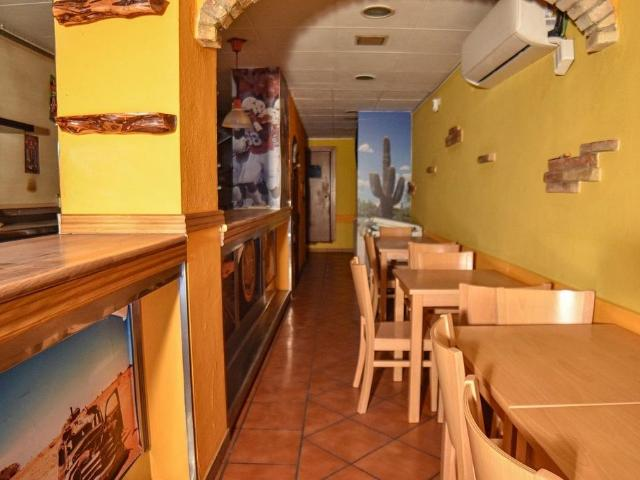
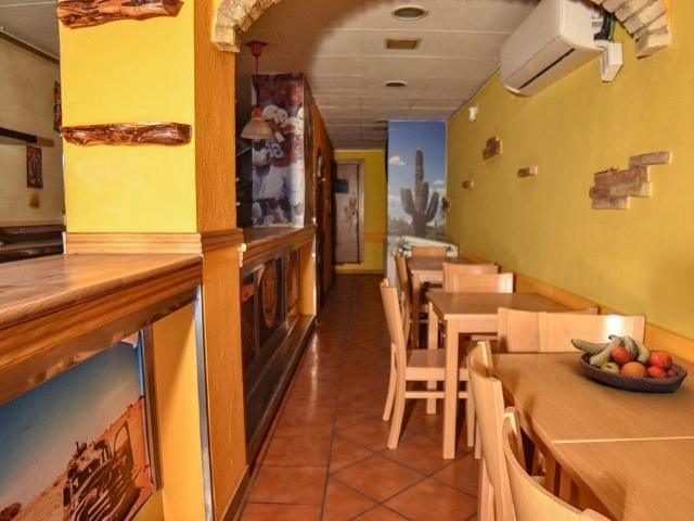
+ fruit bowl (630, 359)
